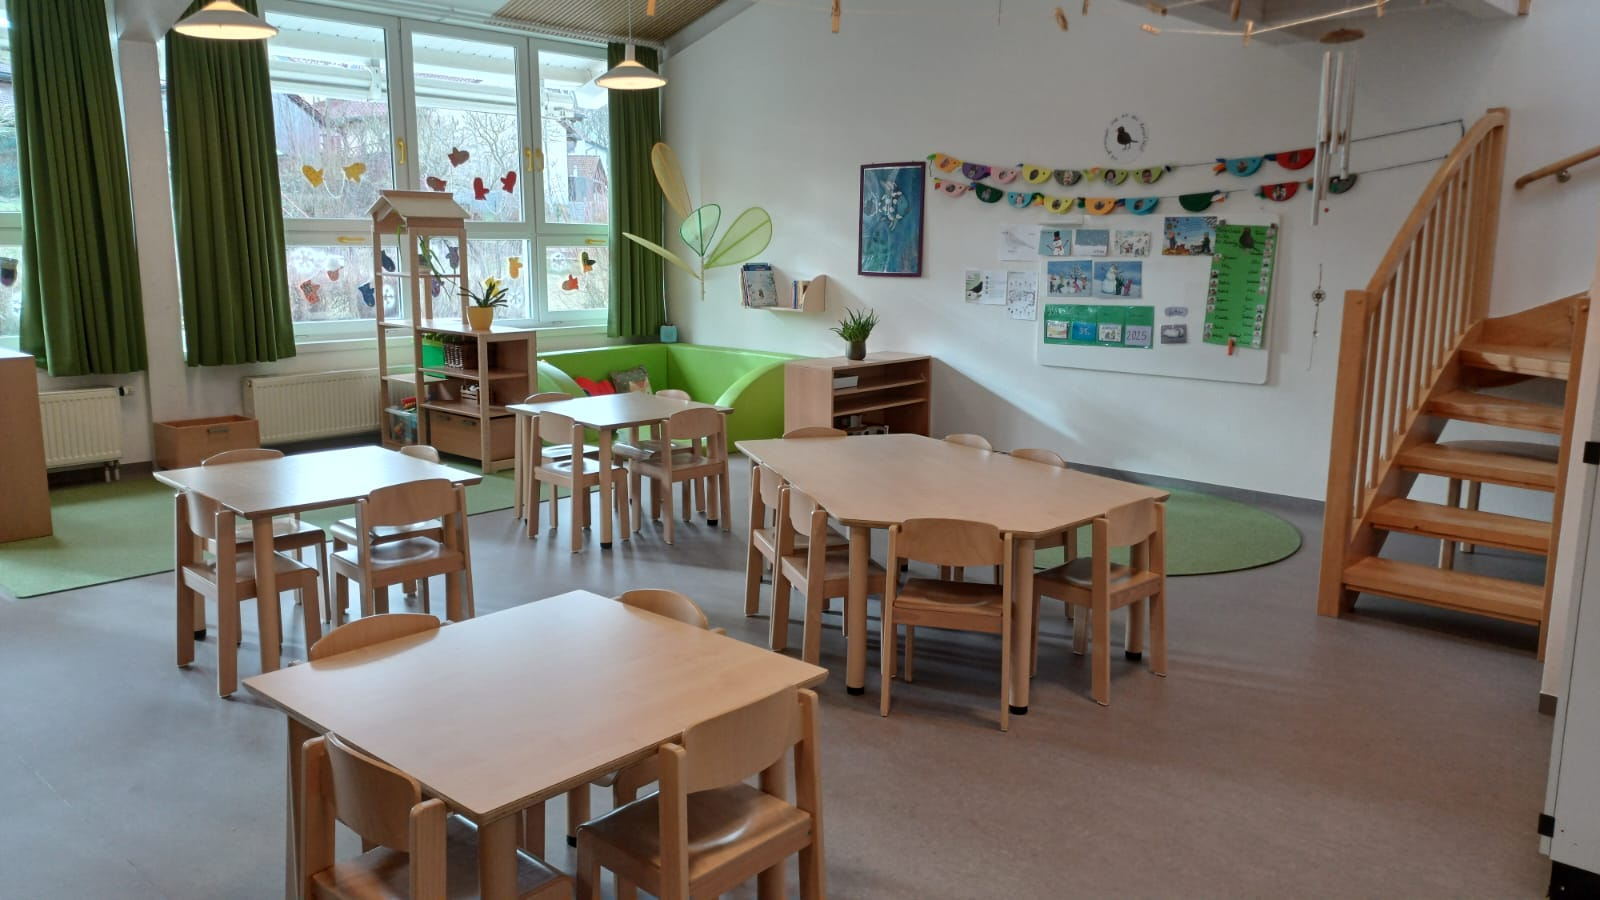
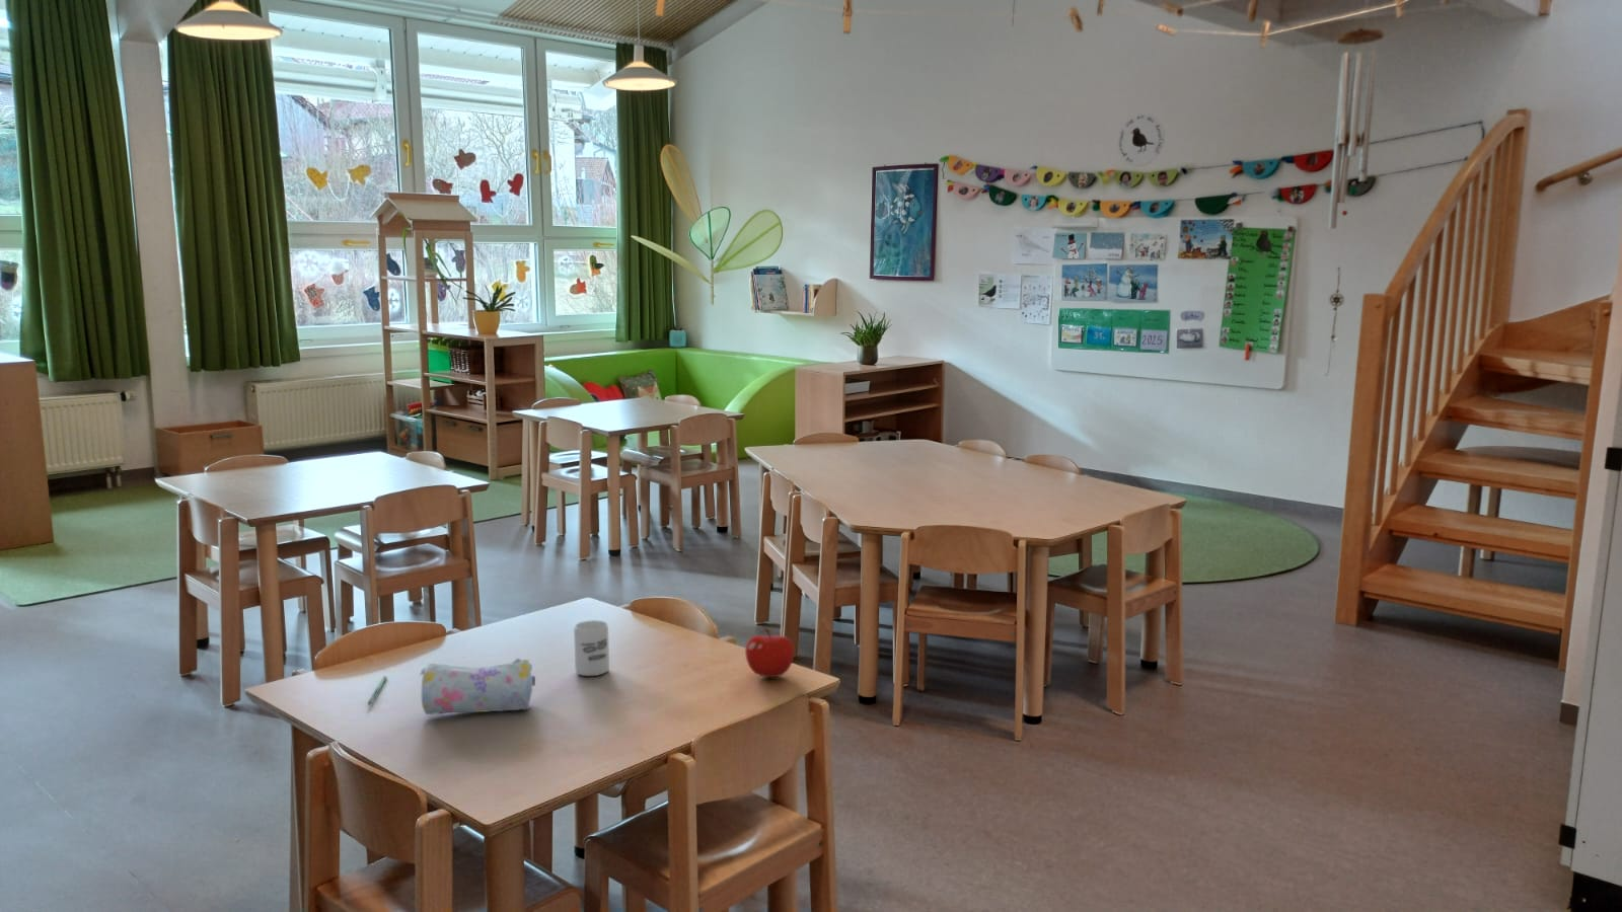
+ pencil case (478, 686)
+ fruit (770, 651)
+ pen (378, 689)
+ cup (592, 647)
